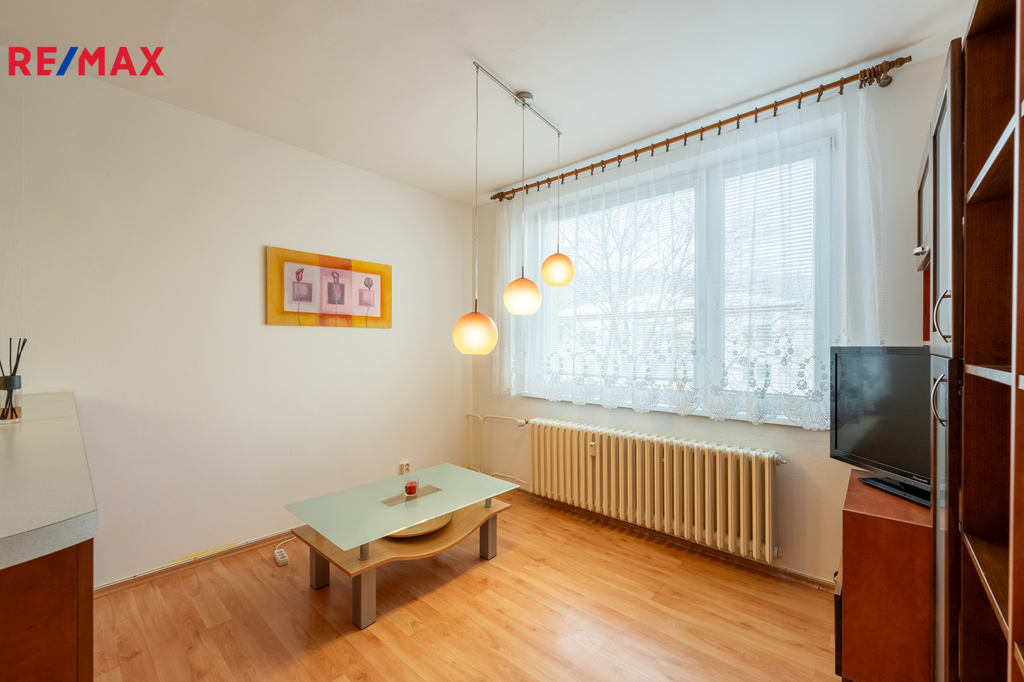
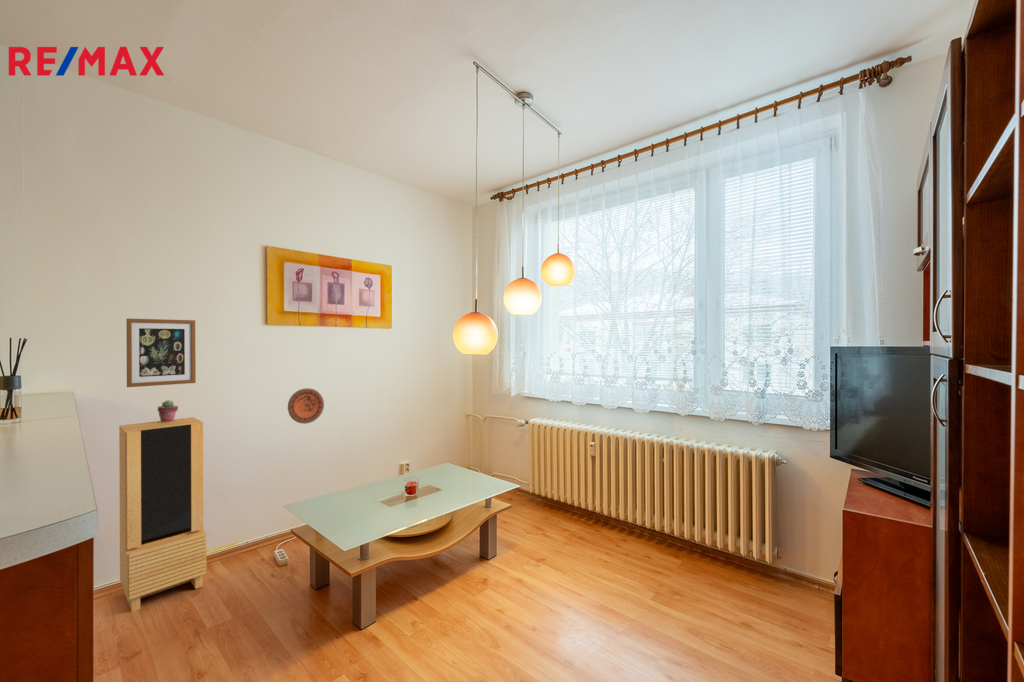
+ wall art (162, 352)
+ decorative plate (306, 405)
+ potted succulent (167, 410)
+ storage cabinet (163, 507)
